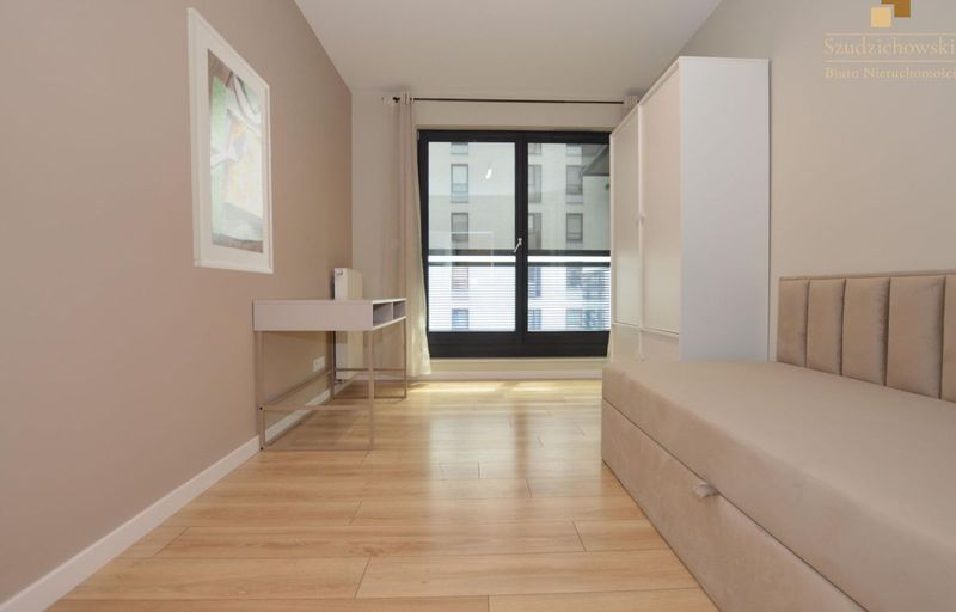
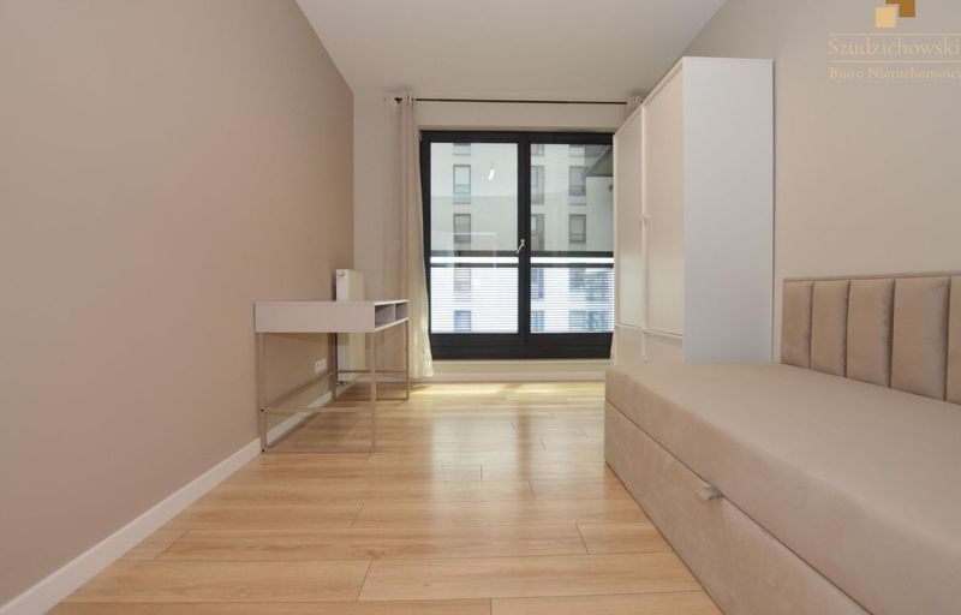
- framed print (237, 163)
